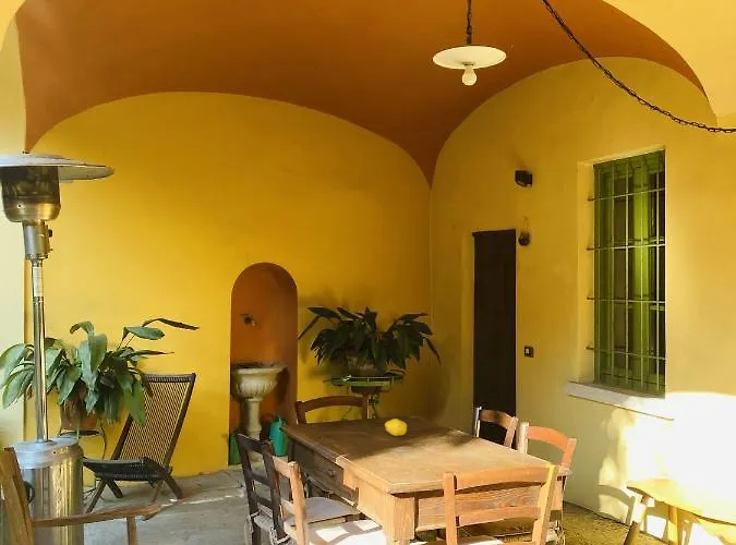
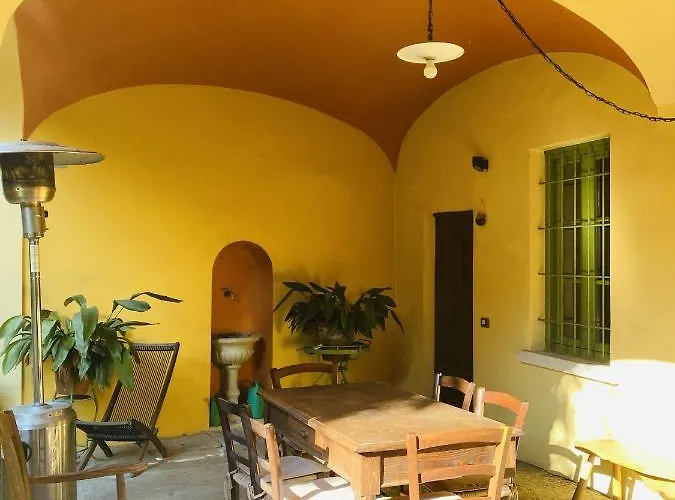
- fruit (395, 426)
